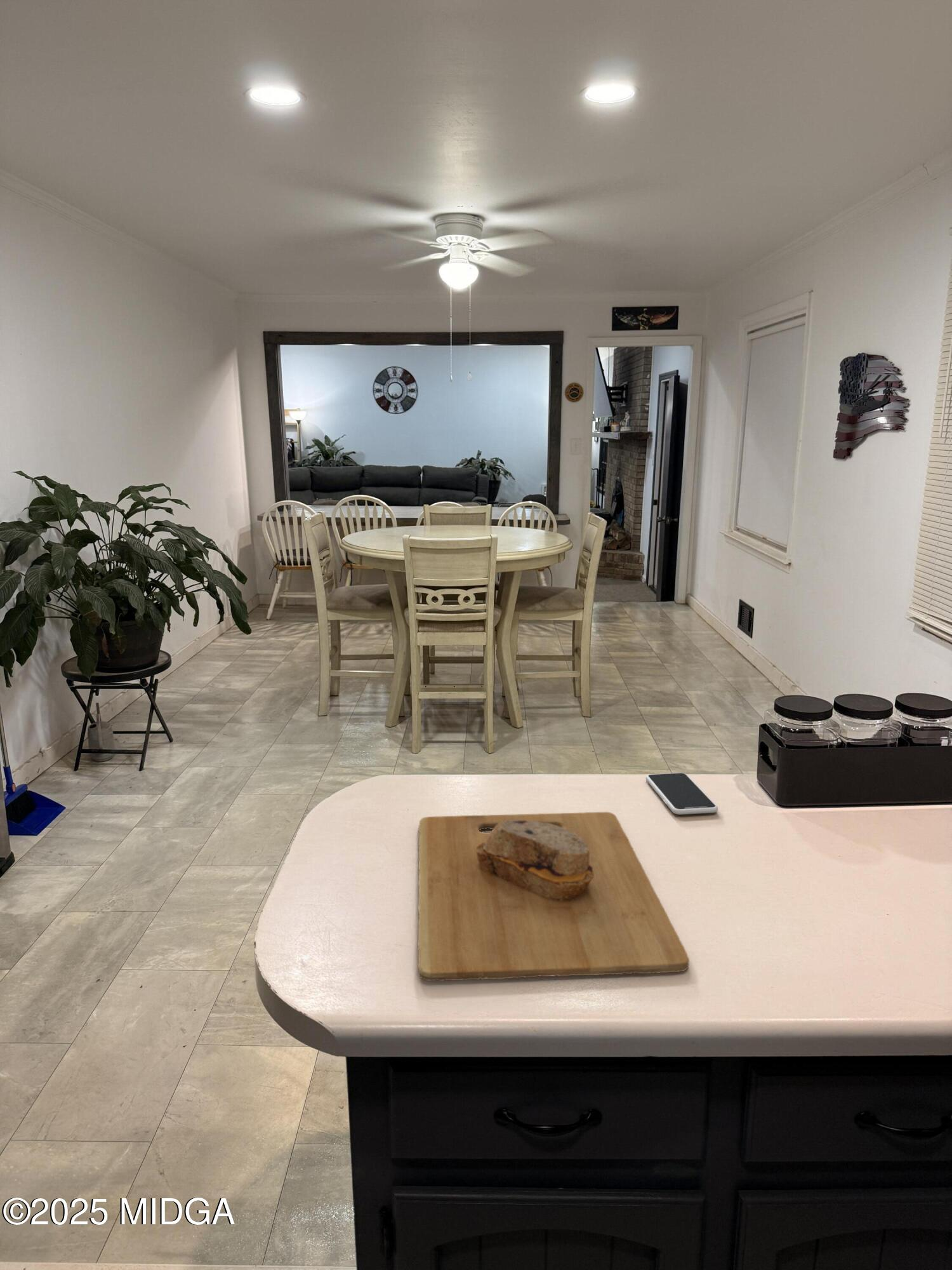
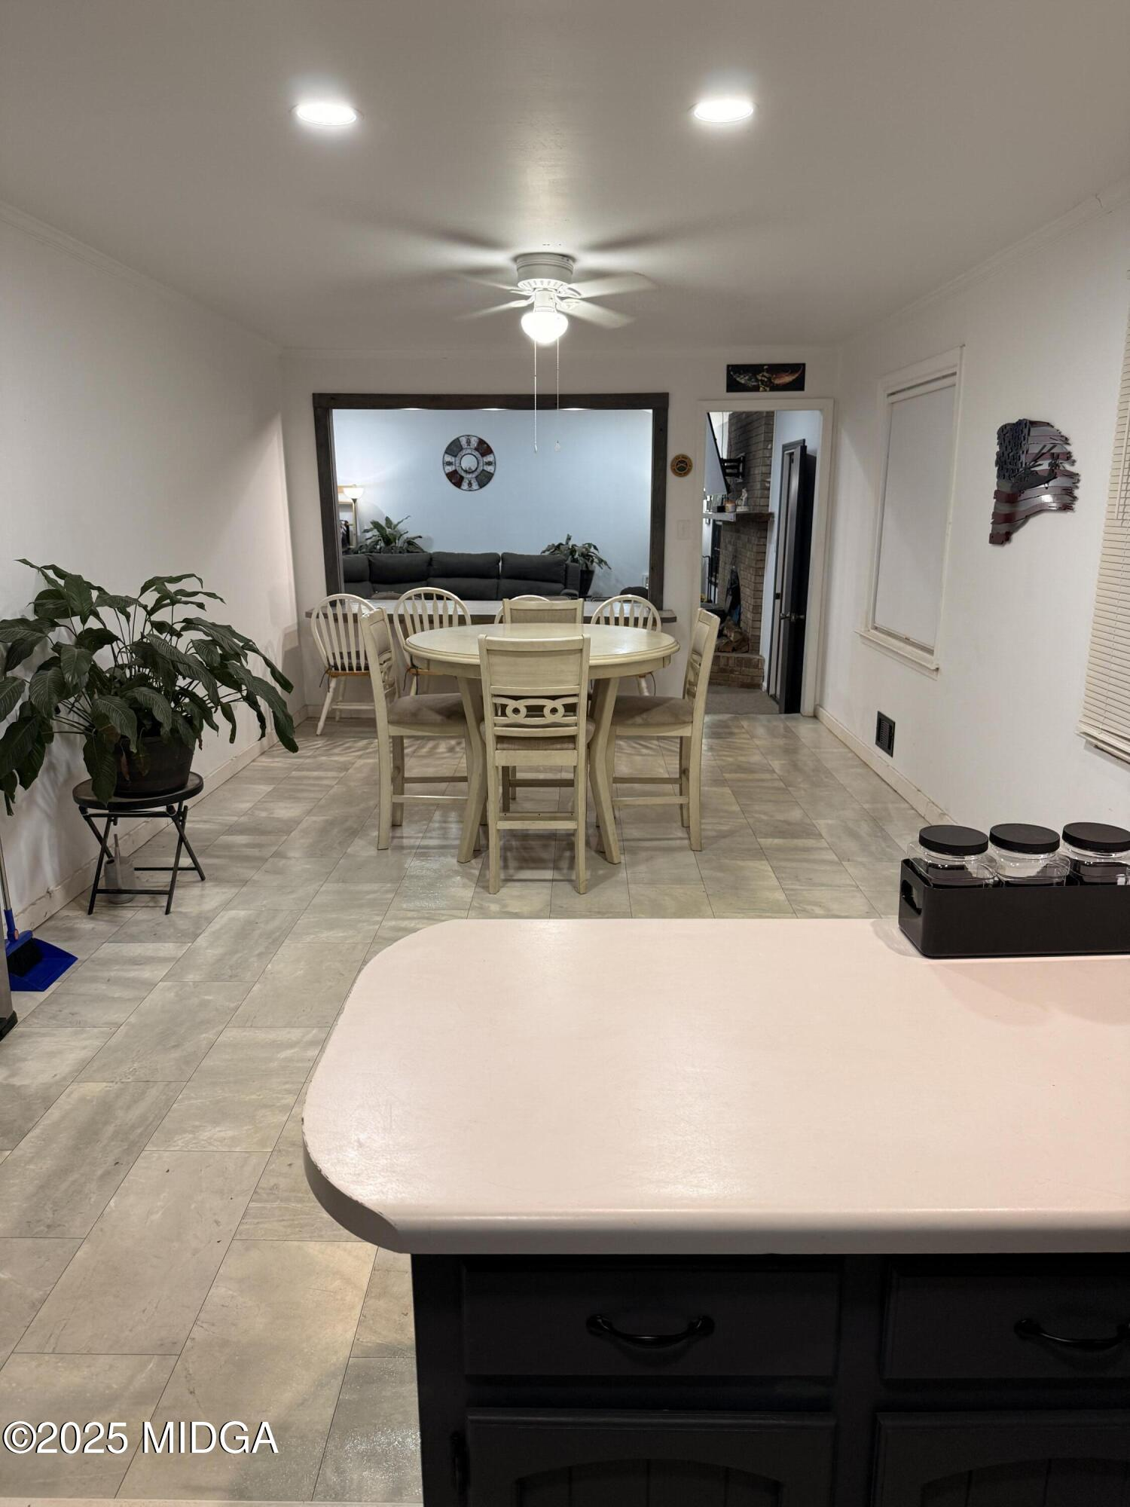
- cutting board (534, 858)
- smartphone (680, 792)
